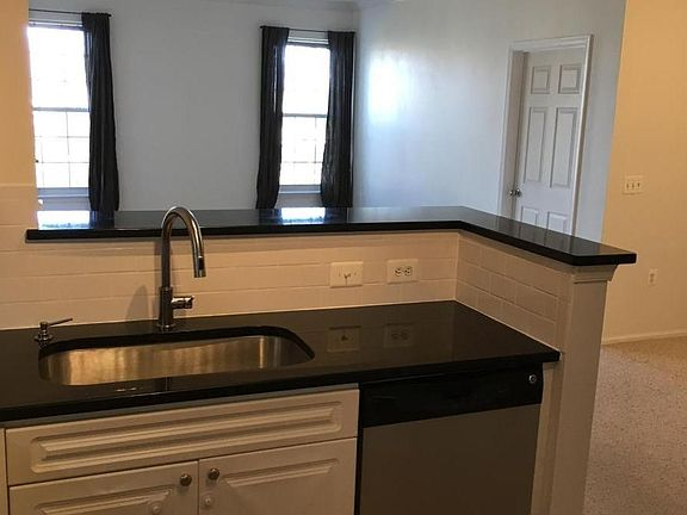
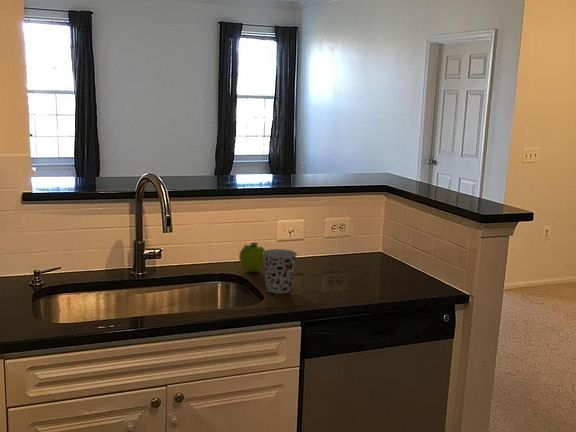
+ cup (279, 271)
+ fruit (253, 257)
